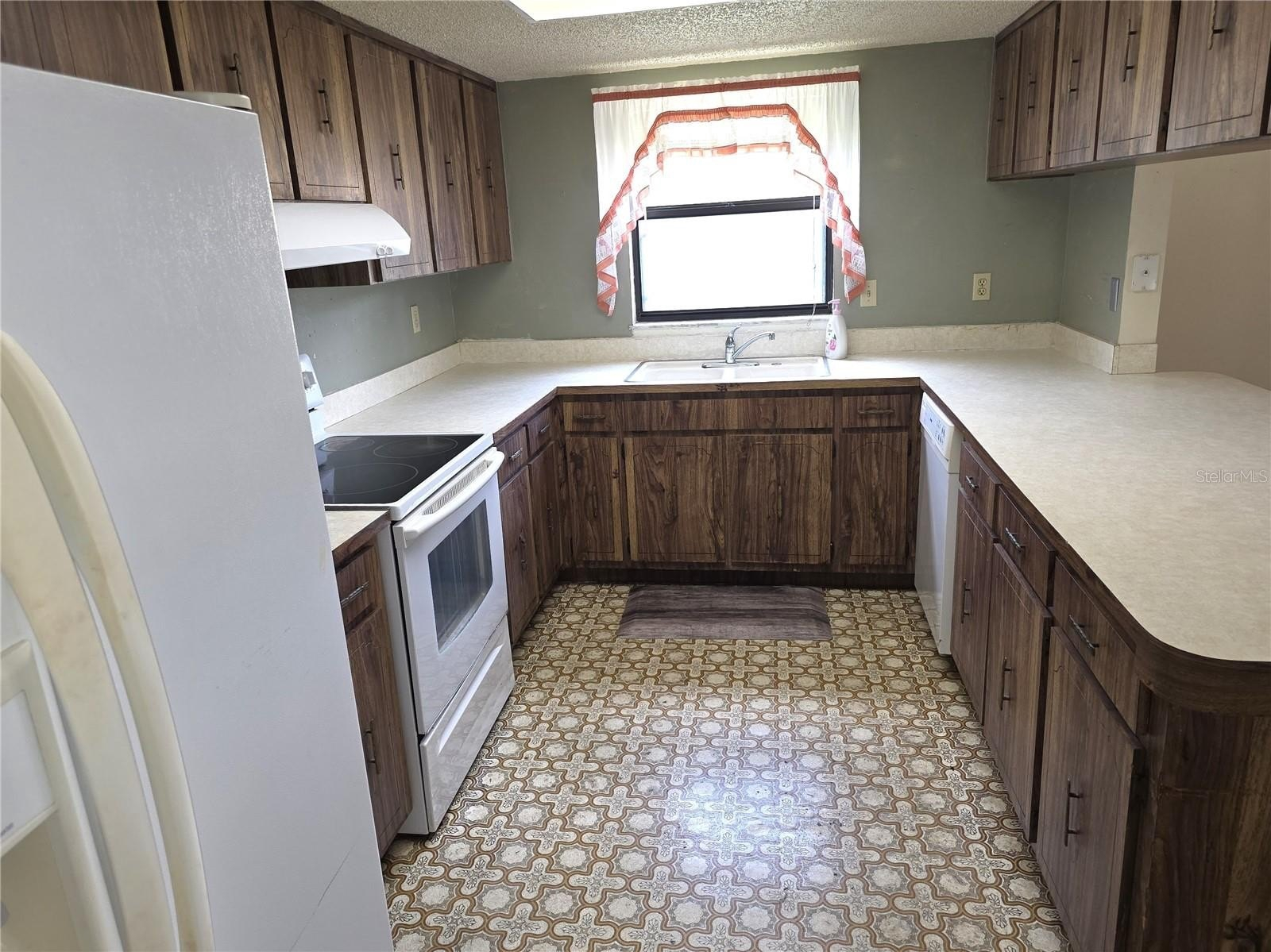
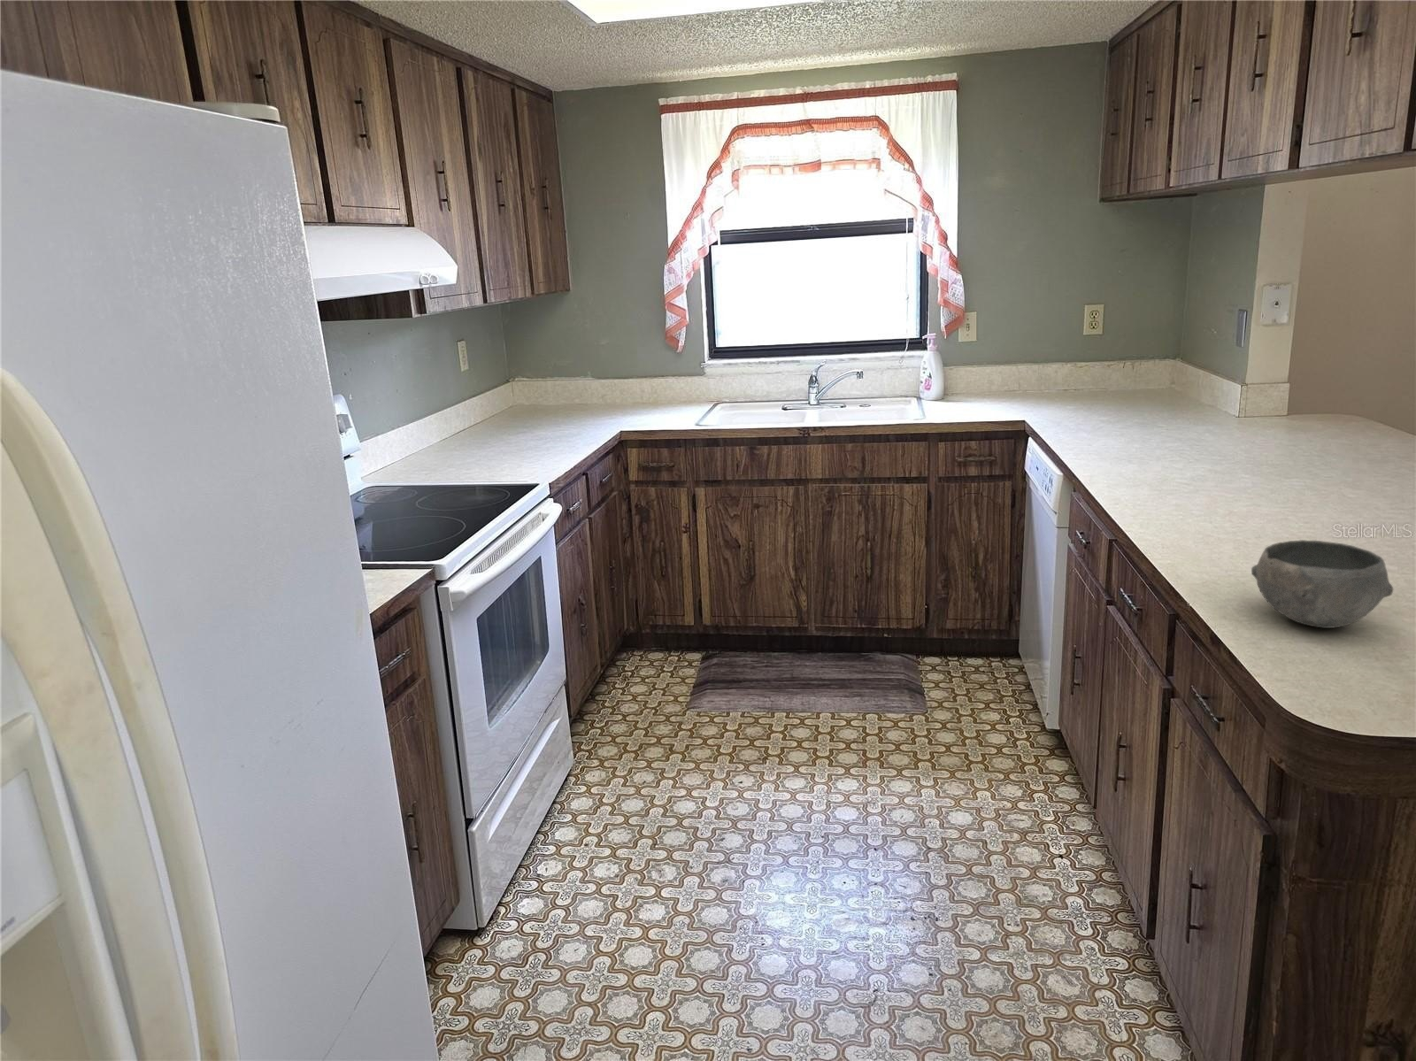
+ bowl (1319, 587)
